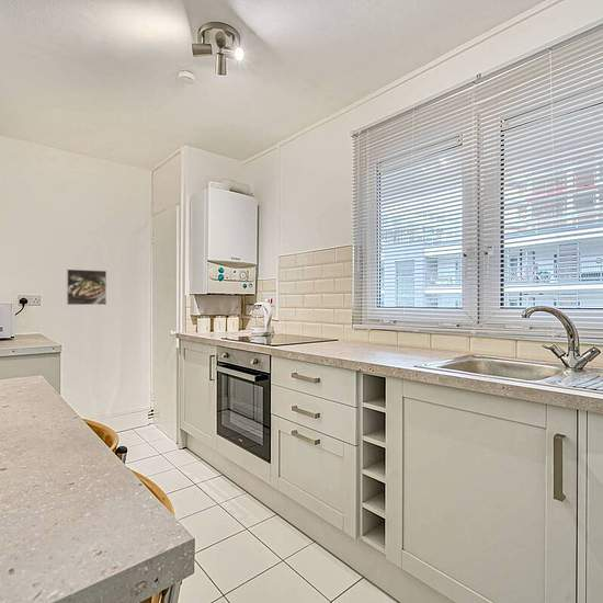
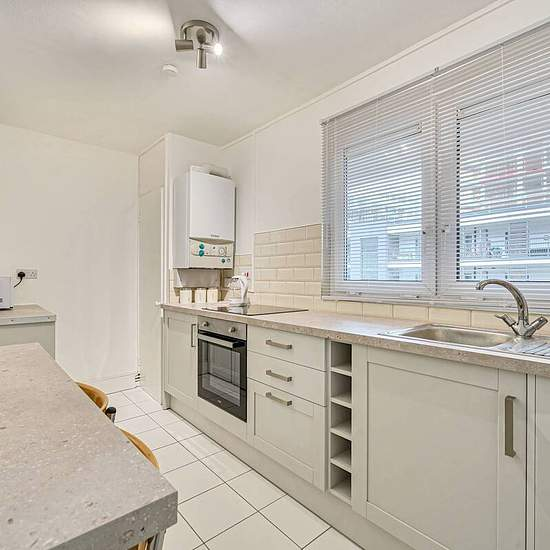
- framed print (87, 287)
